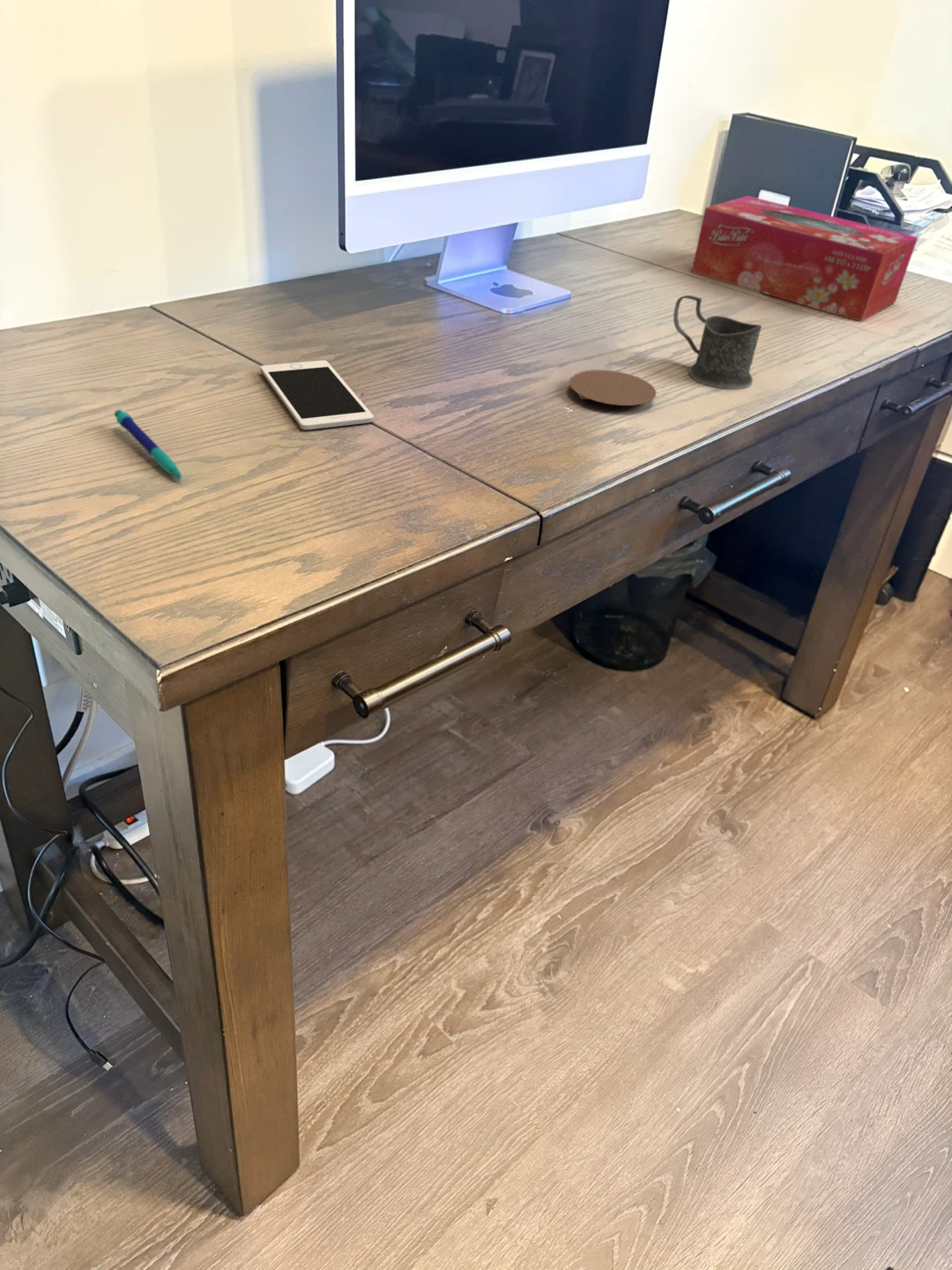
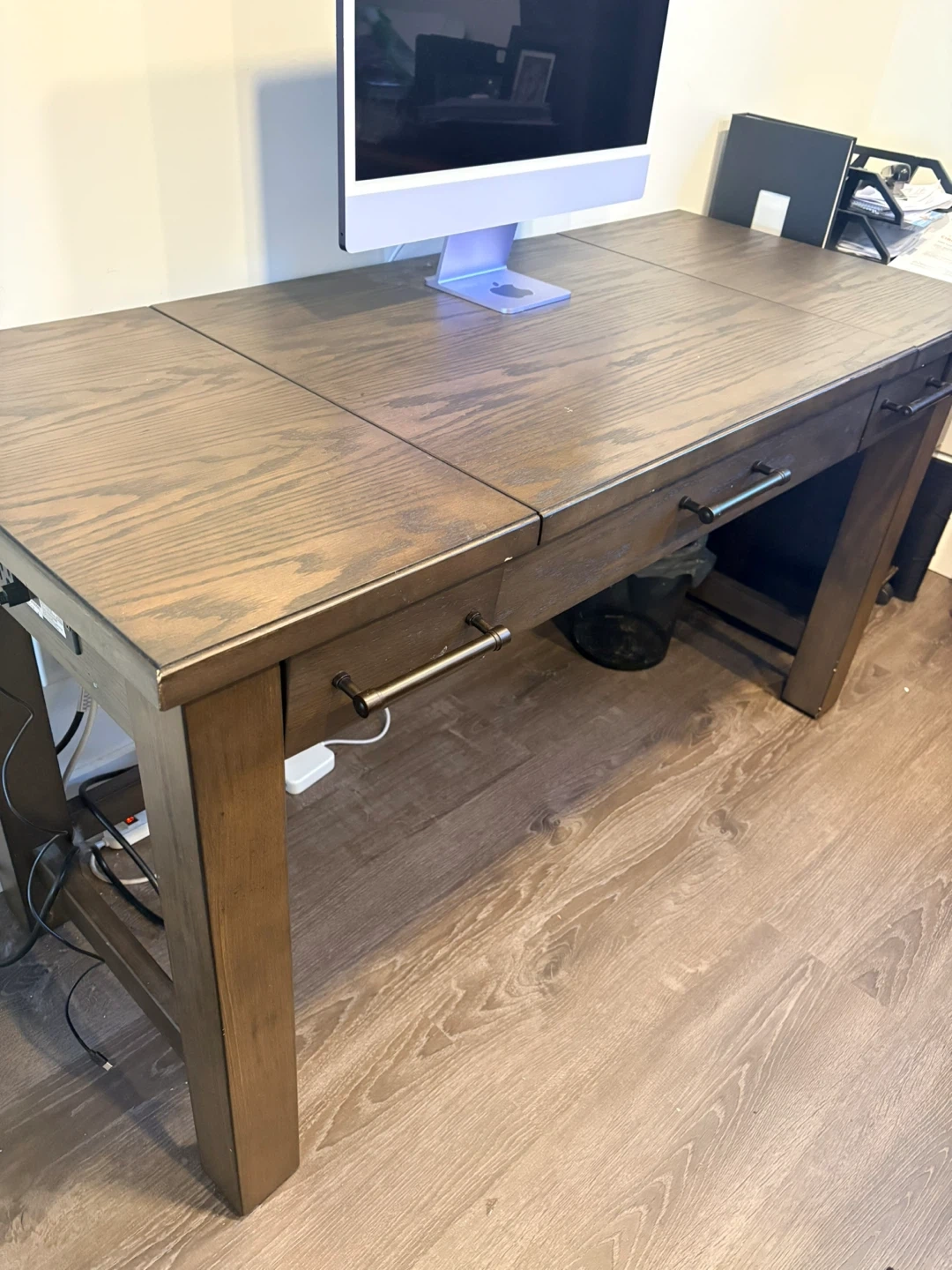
- mug (713, 340)
- tissue box (800, 255)
- cell phone (315, 392)
- coaster (612, 392)
- pen (147, 444)
